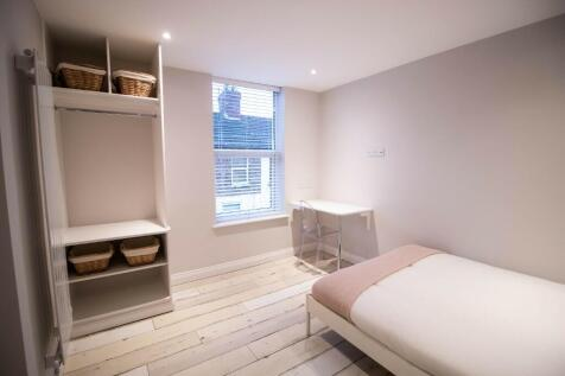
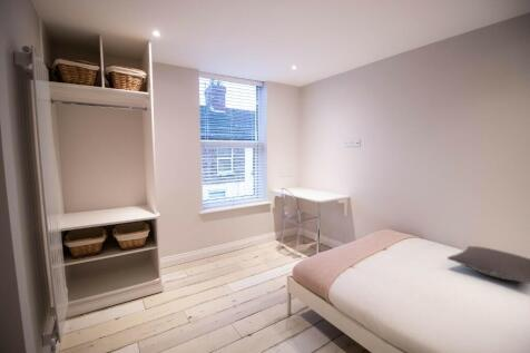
+ pillow (495, 262)
